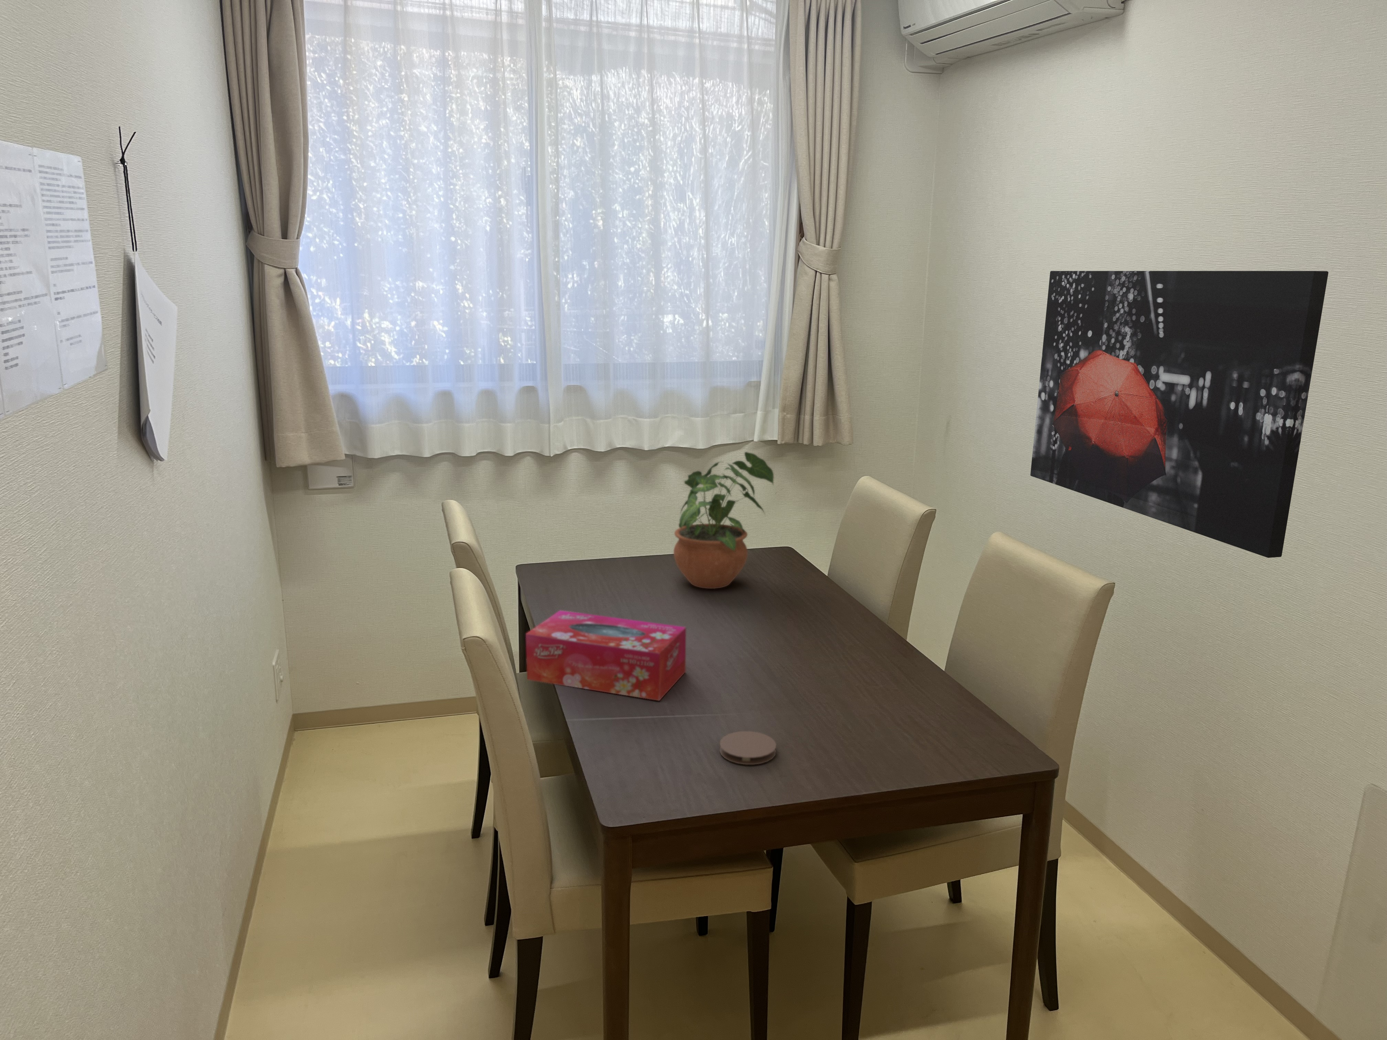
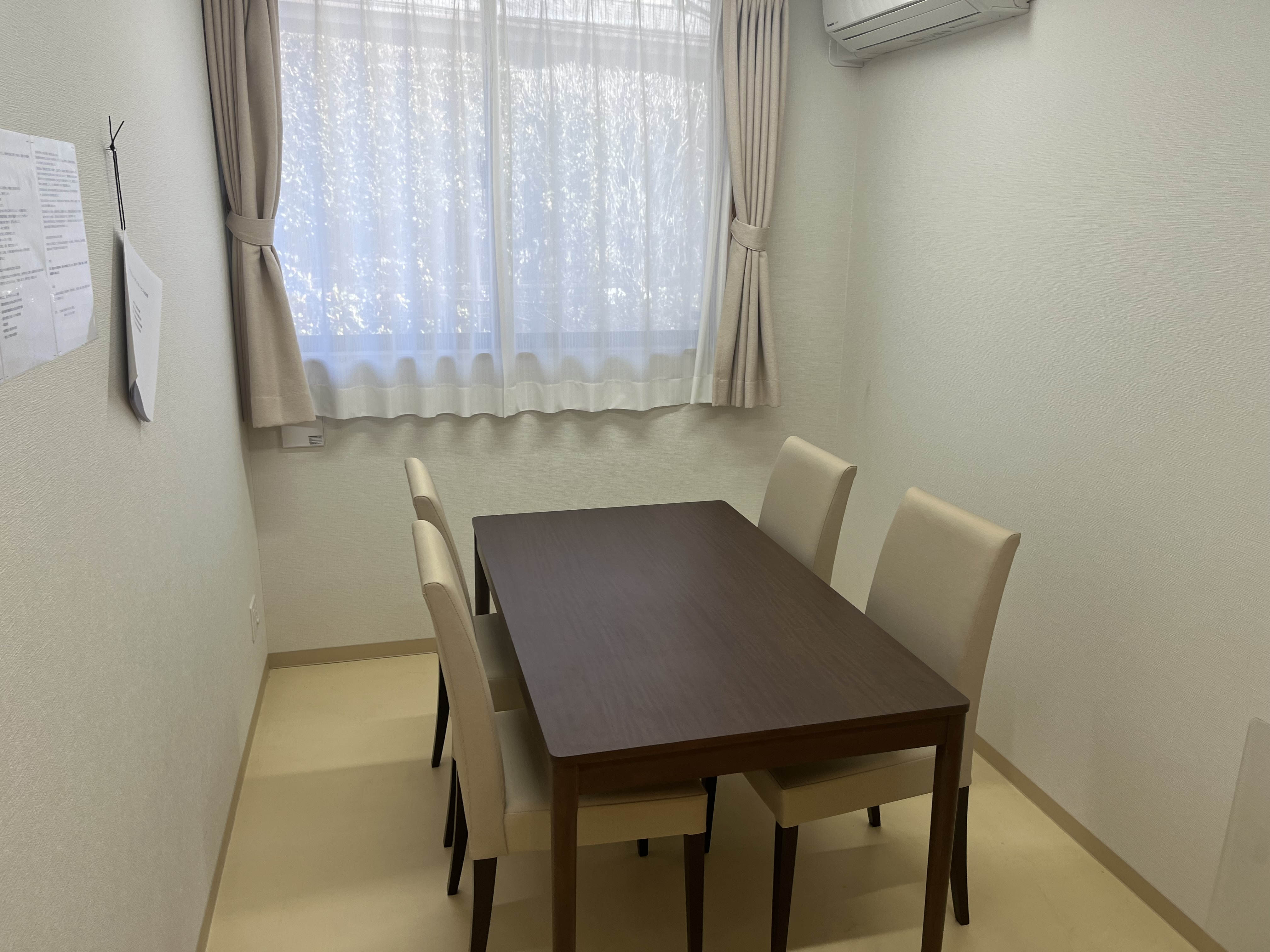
- coaster (747, 747)
- potted plant (724, 517)
- wall art (1150, 393)
- tissue box (607, 653)
